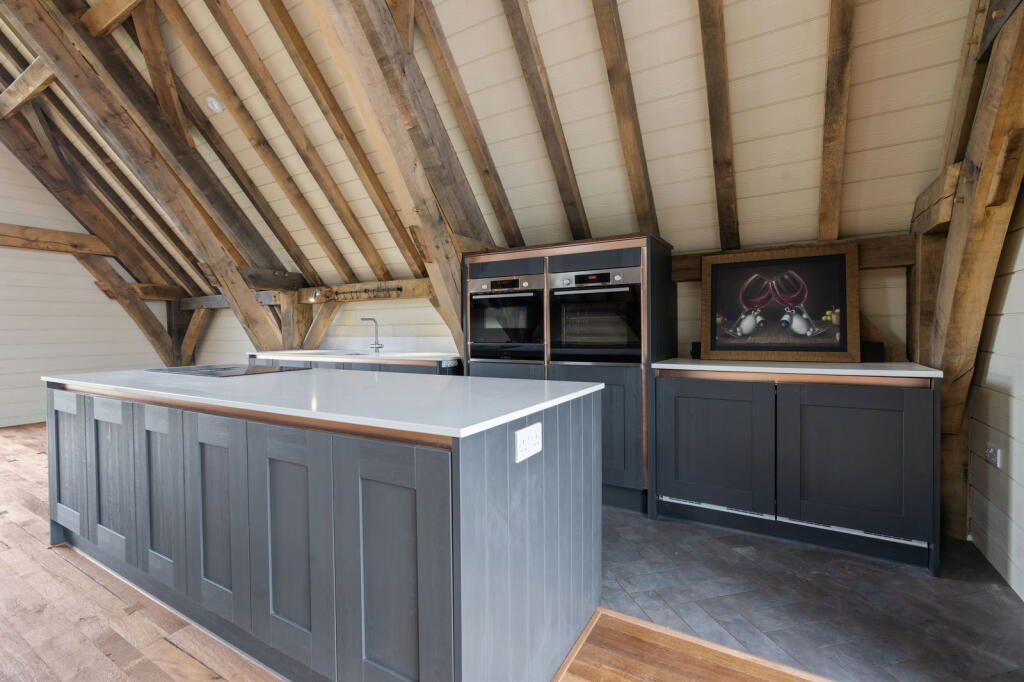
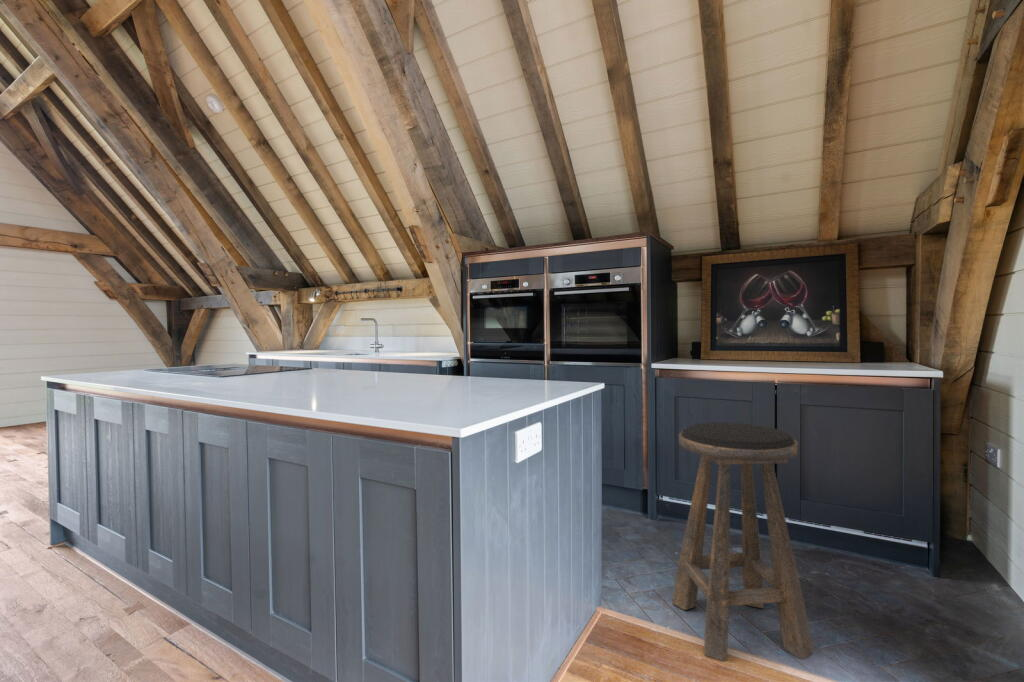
+ stool (742, 528)
